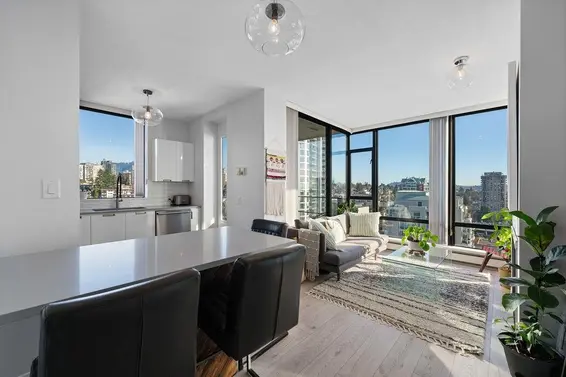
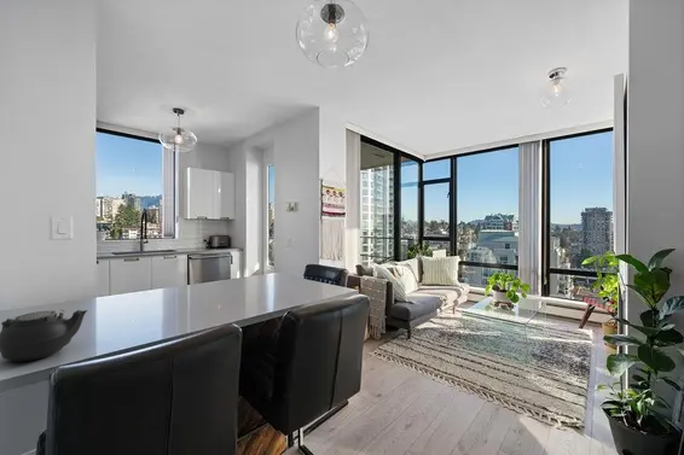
+ teapot (45, 333)
